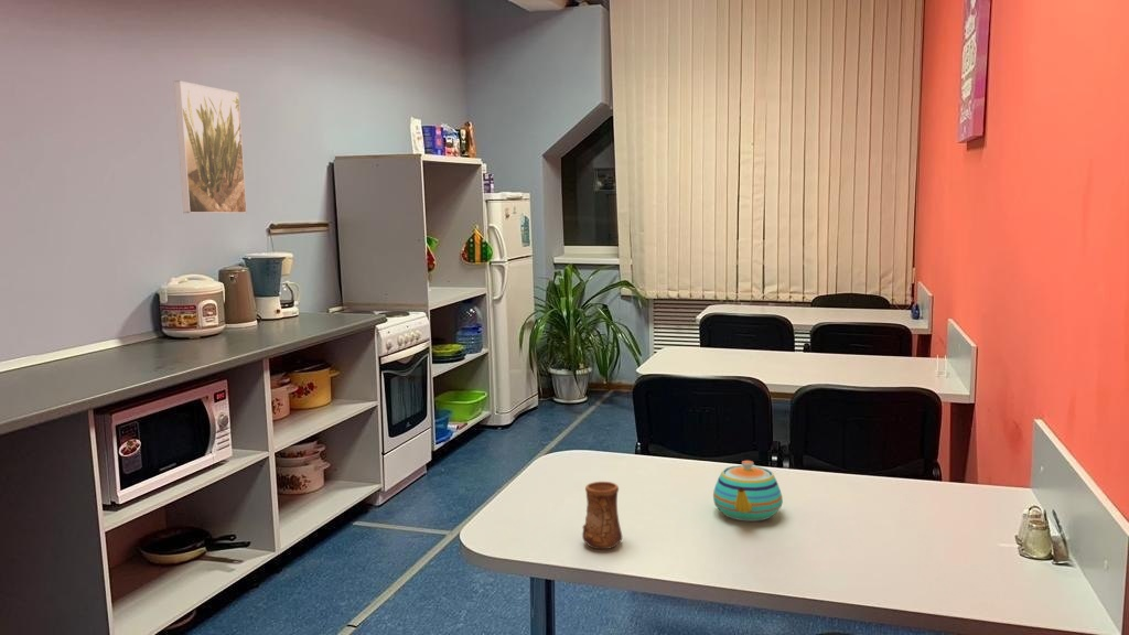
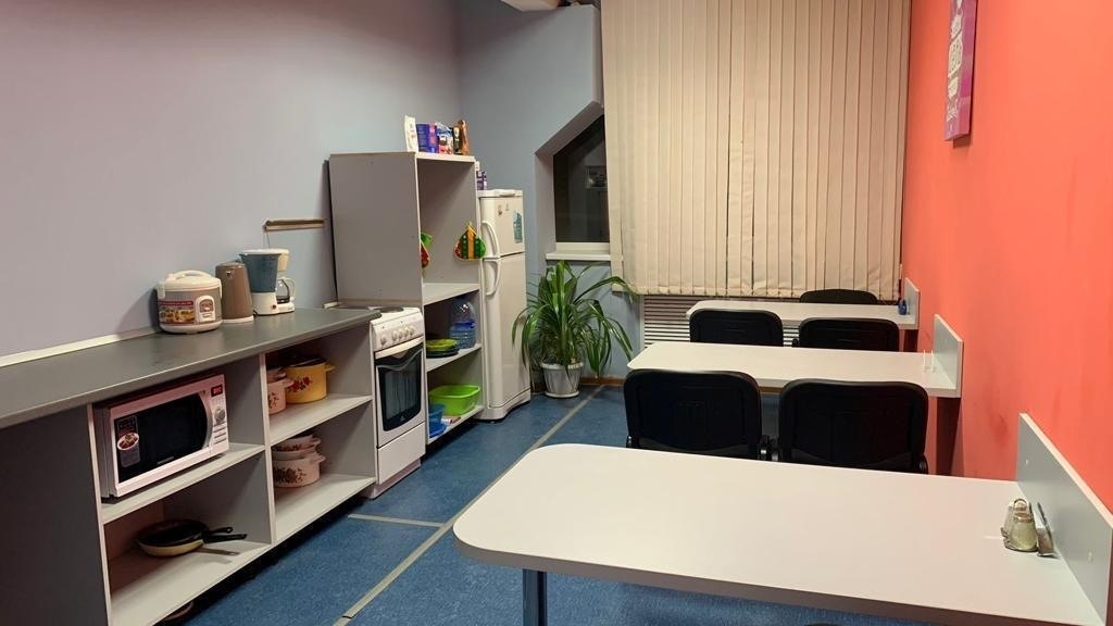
- cup (602, 515)
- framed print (212, 150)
- teapot (746, 488)
